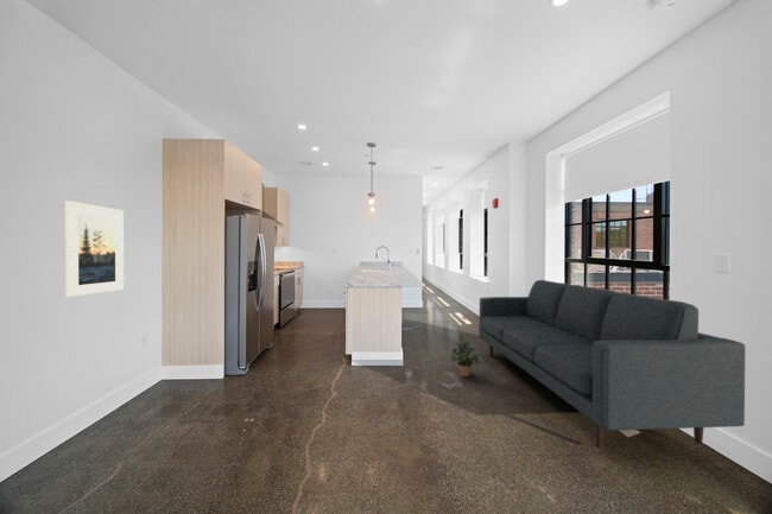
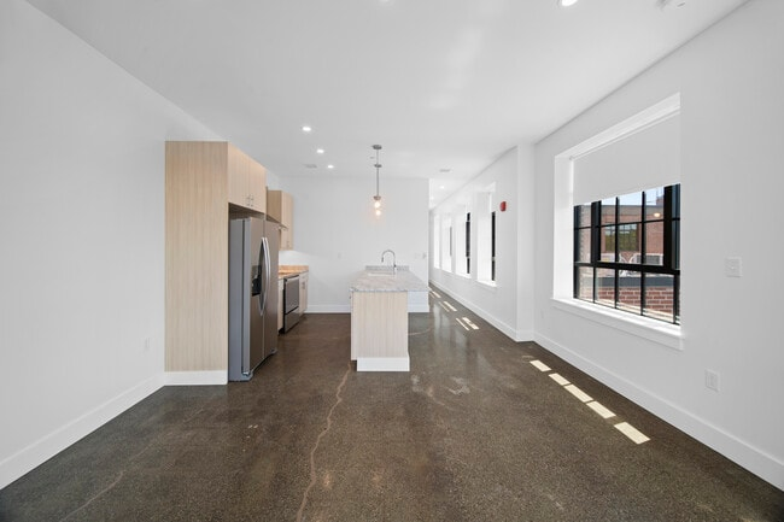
- potted plant (463, 358)
- sofa (564, 337)
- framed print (96, 249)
